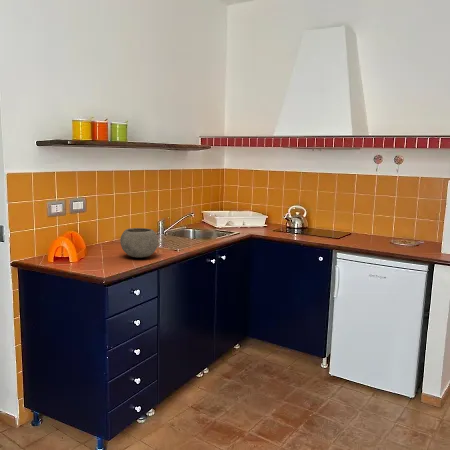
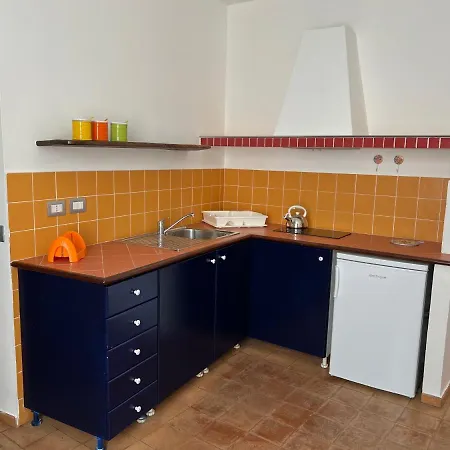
- bowl (139, 243)
